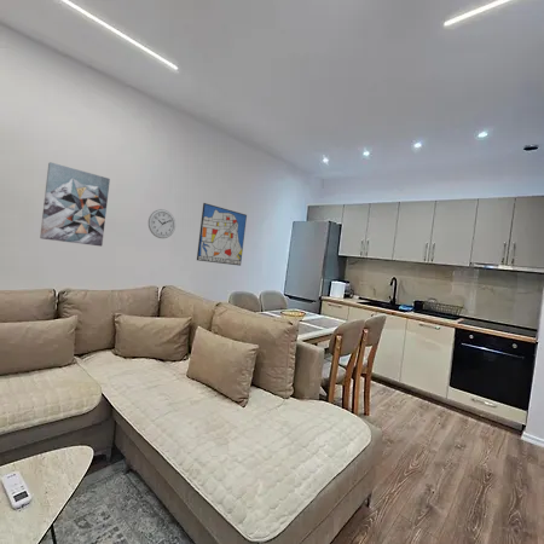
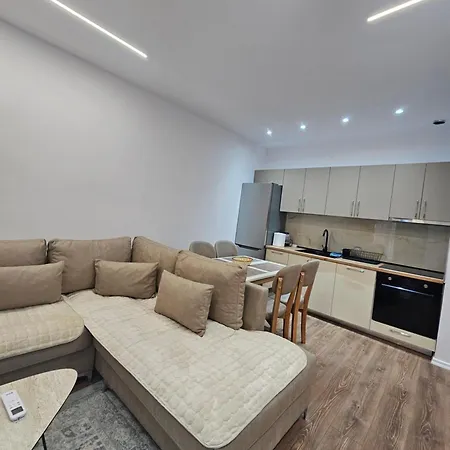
- wall clock (162, 224)
- wall art (222, 236)
- wall art (76, 207)
